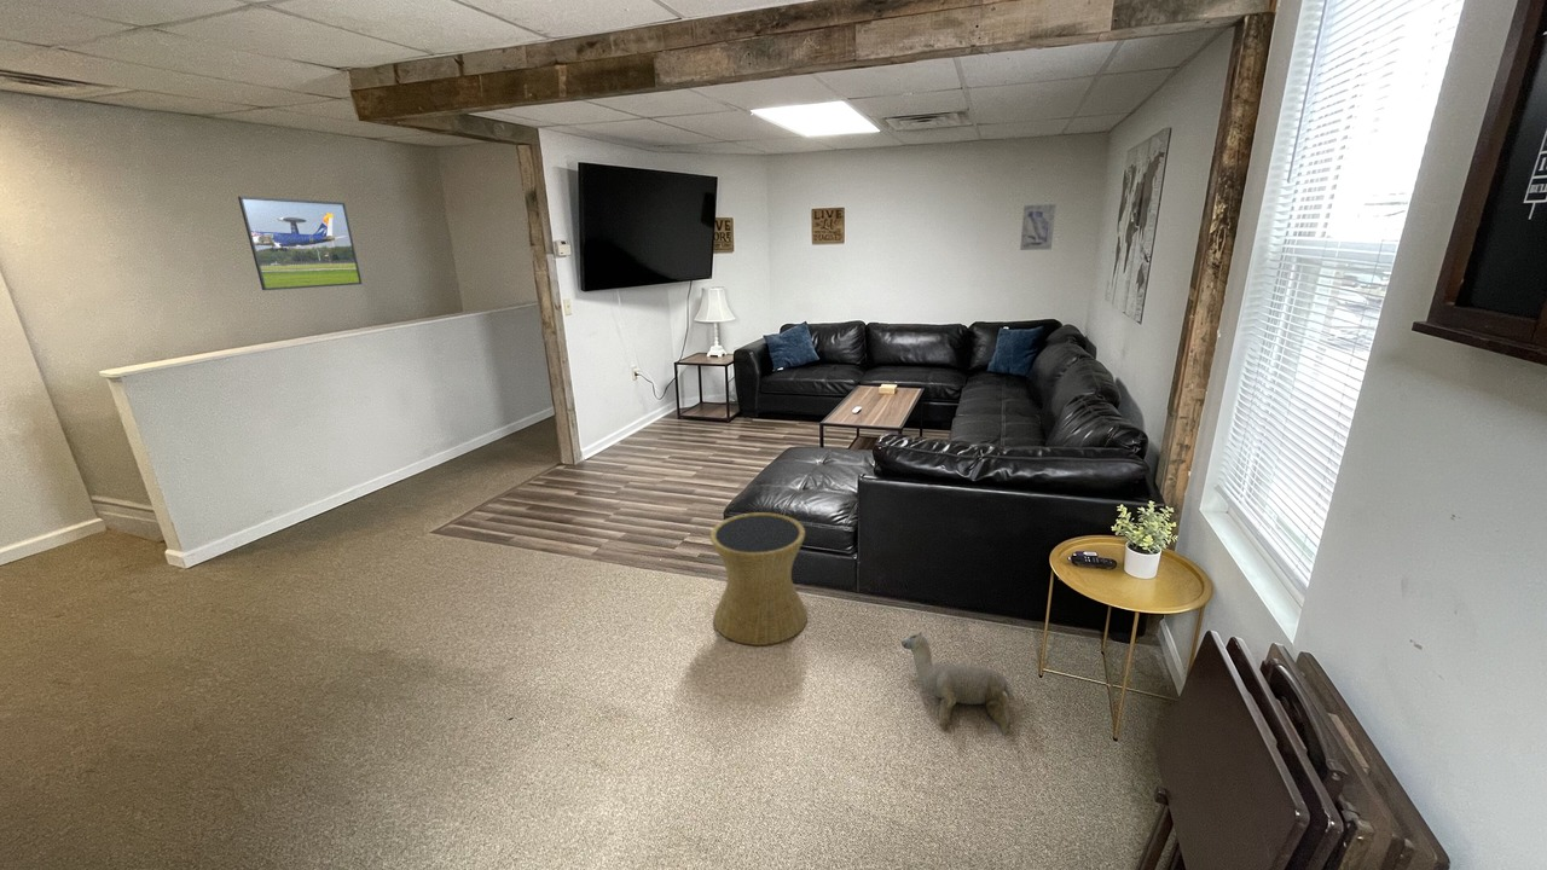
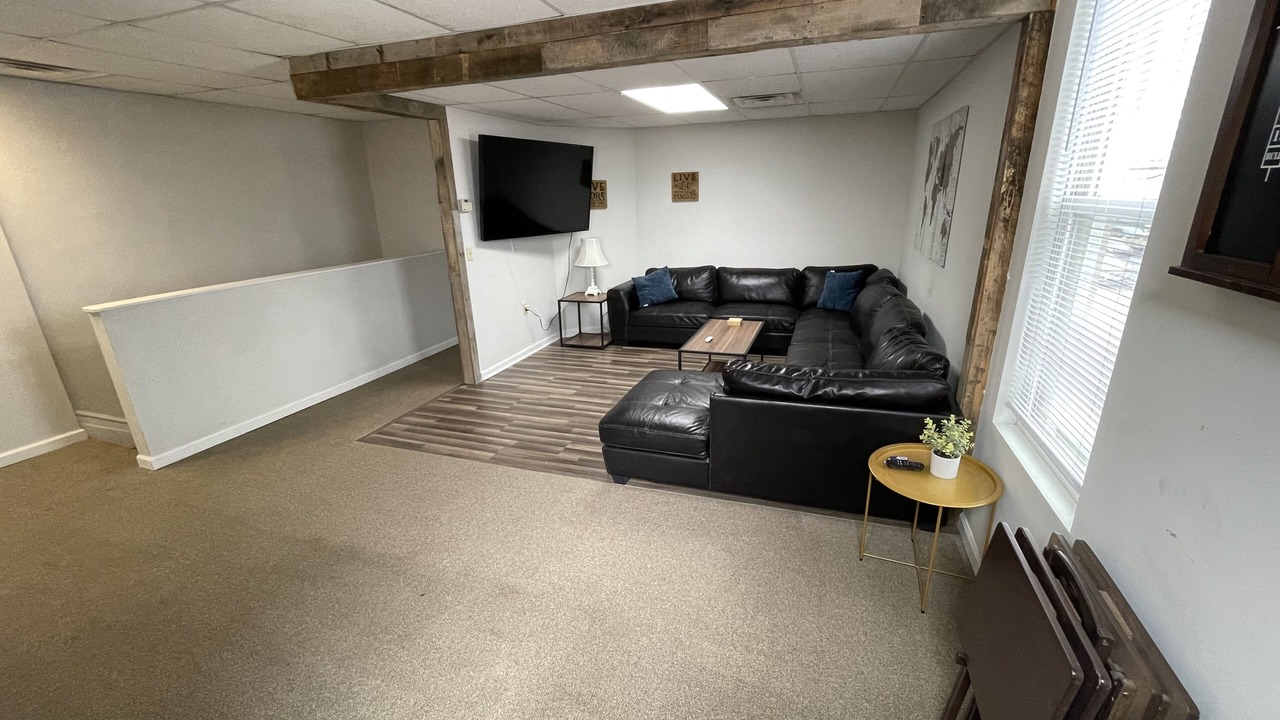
- plush toy (955, 679)
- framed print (305, 244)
- wall art (1037, 227)
- side table (759, 575)
